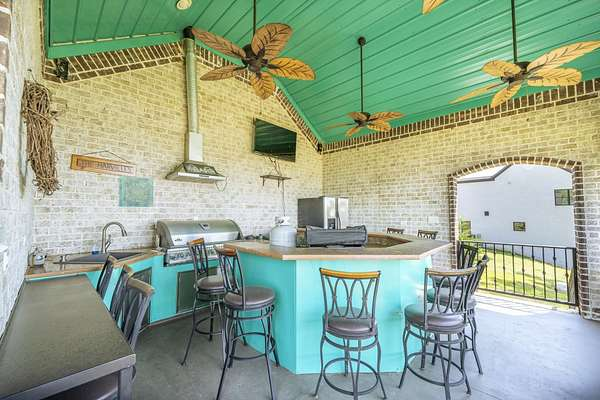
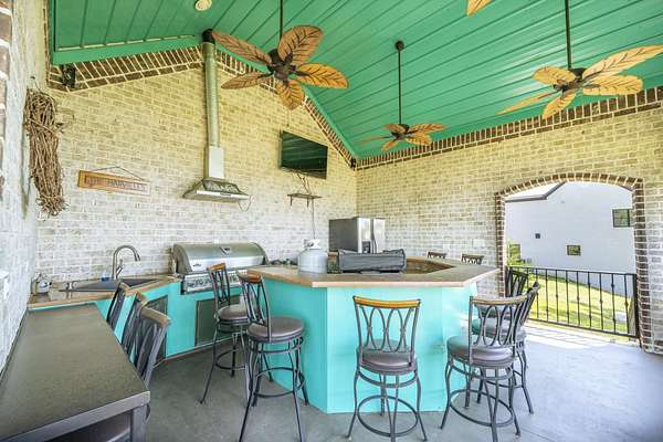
- wall art (136, 192)
